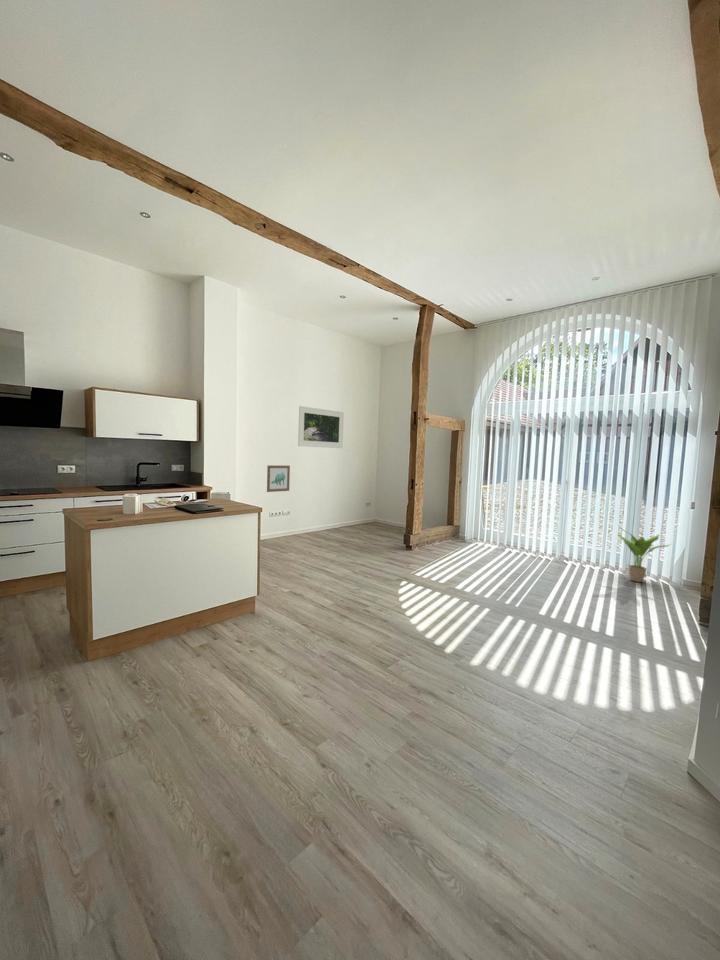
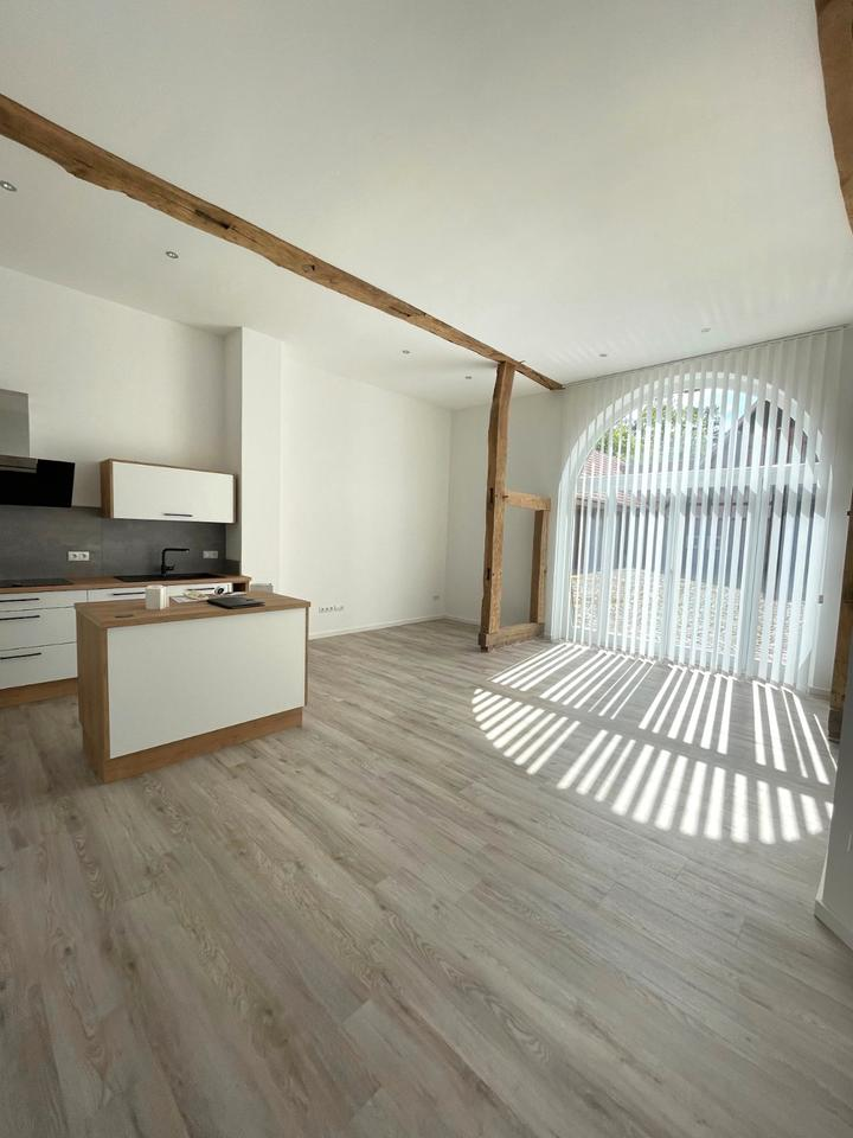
- potted plant (639, 554)
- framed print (322, 428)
- wall art (278, 478)
